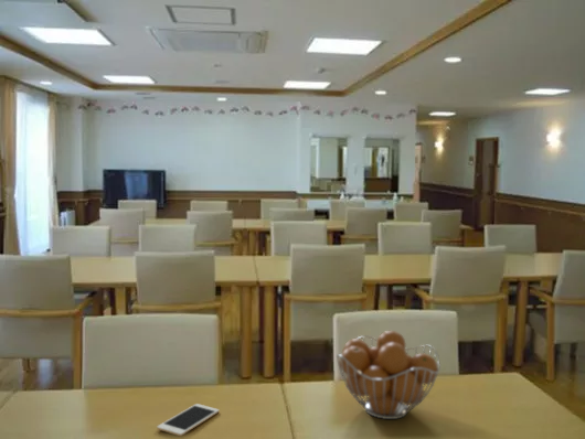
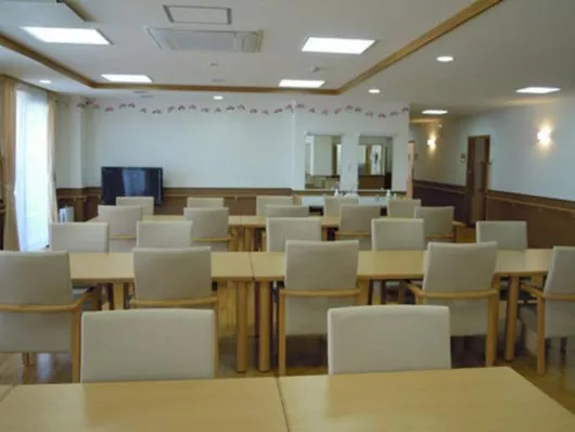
- fruit basket (386, 373)
- cell phone (189, 418)
